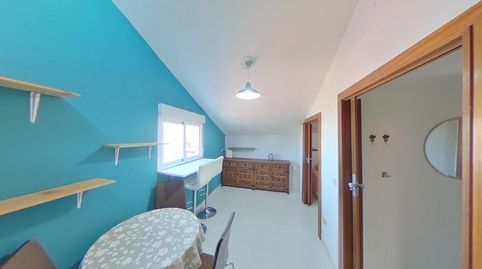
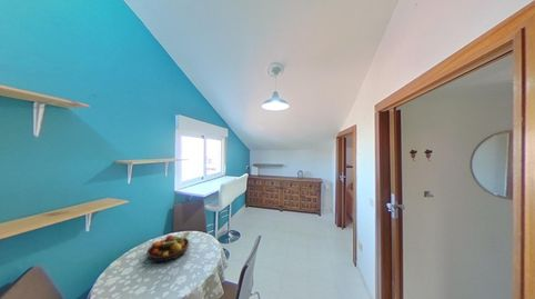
+ fruit bowl (169, 243)
